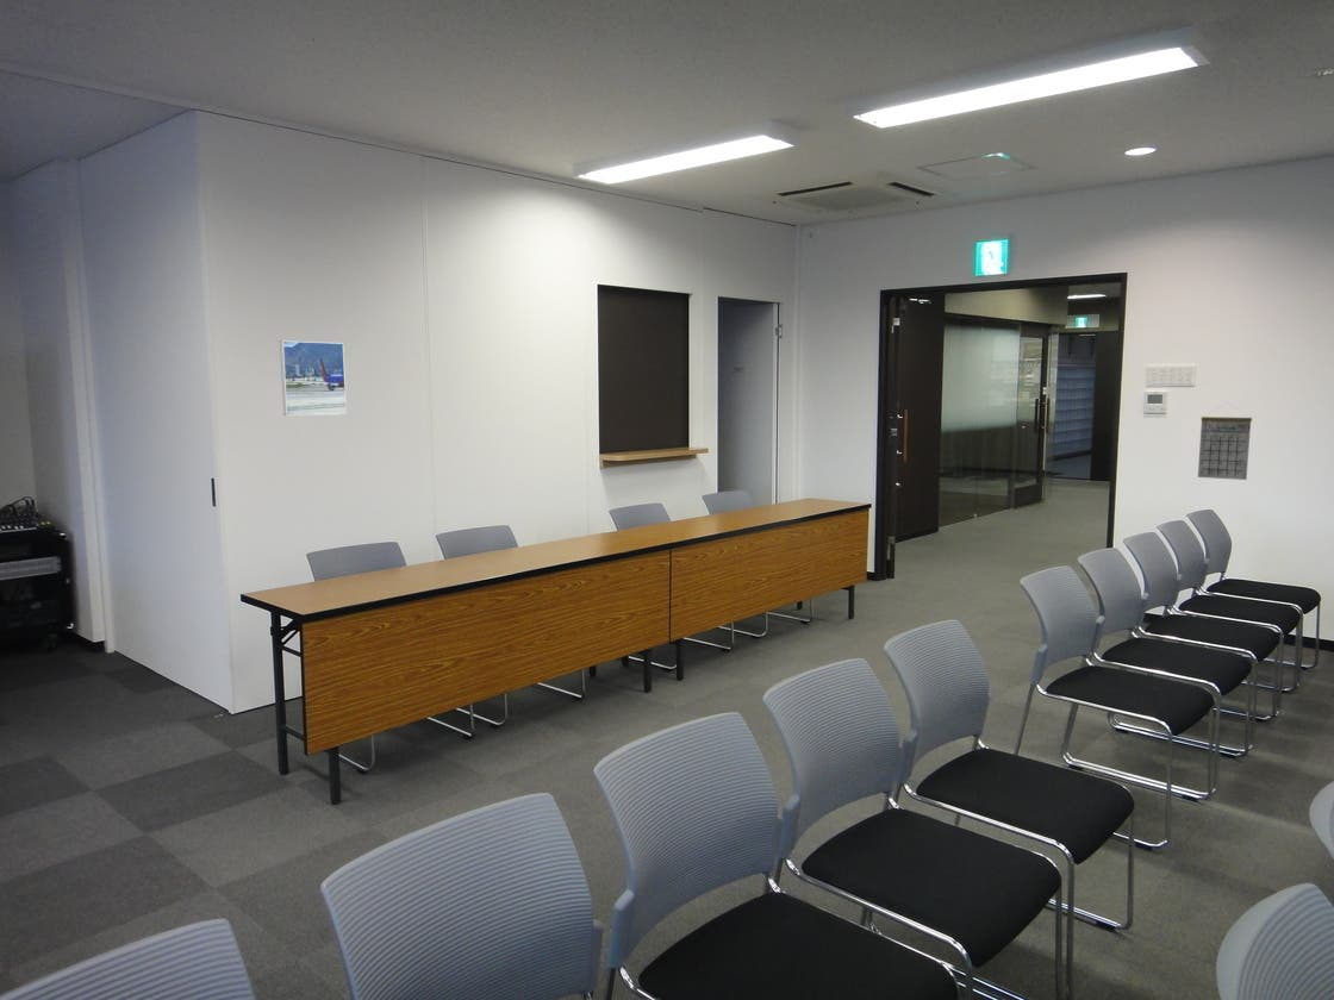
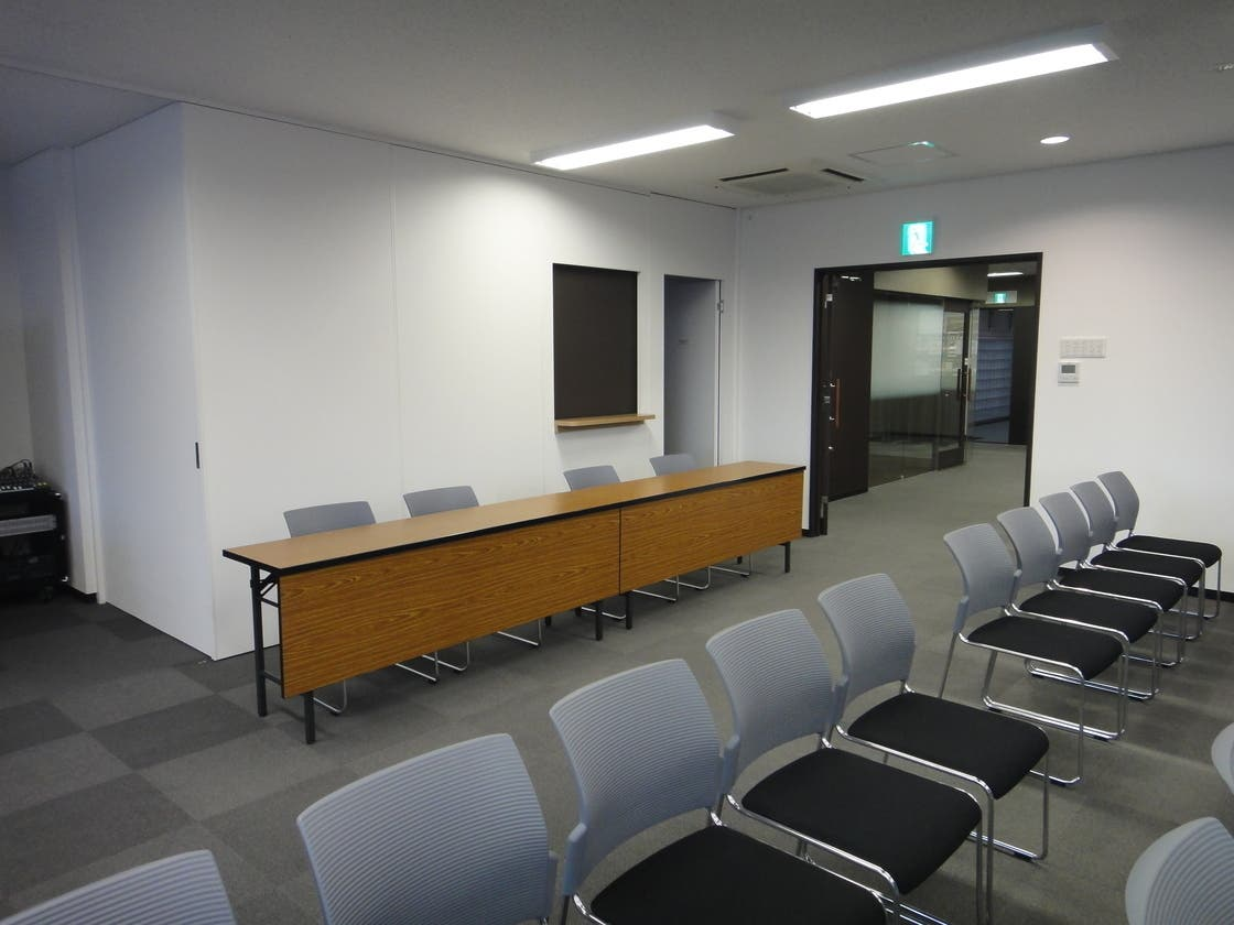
- calendar (1224, 440)
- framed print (313, 379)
